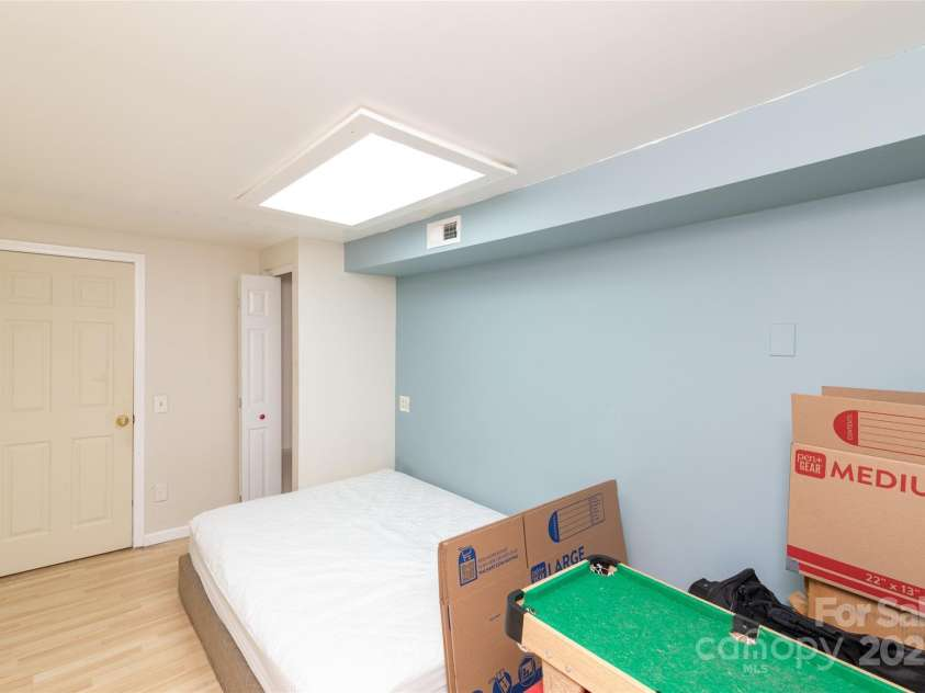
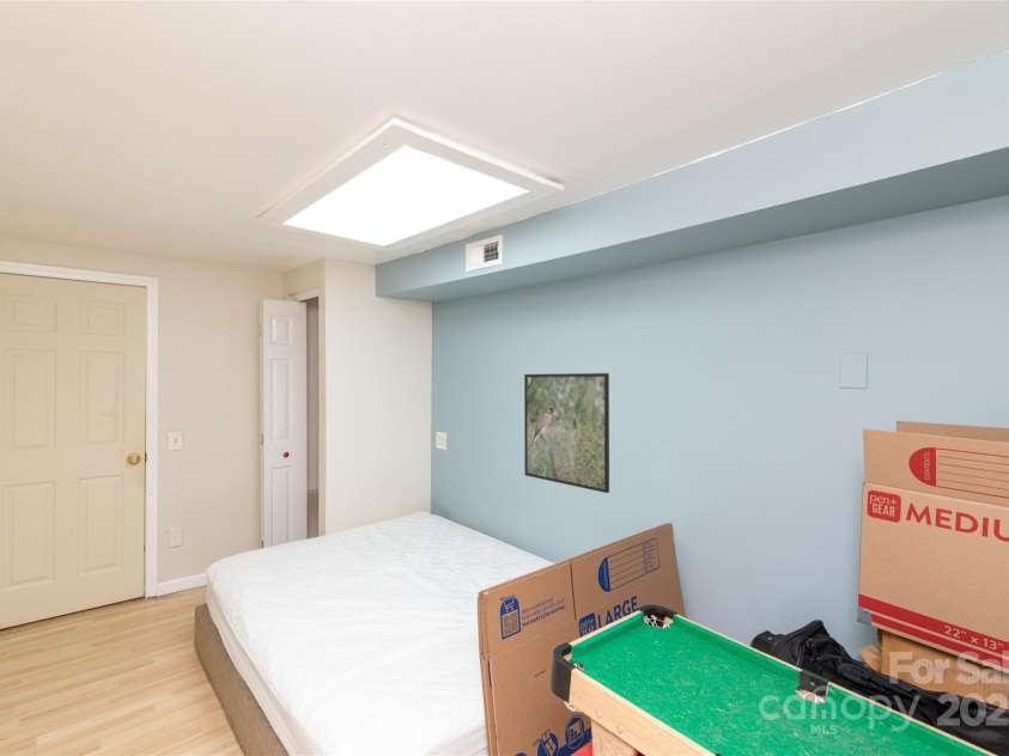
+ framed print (563, 428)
